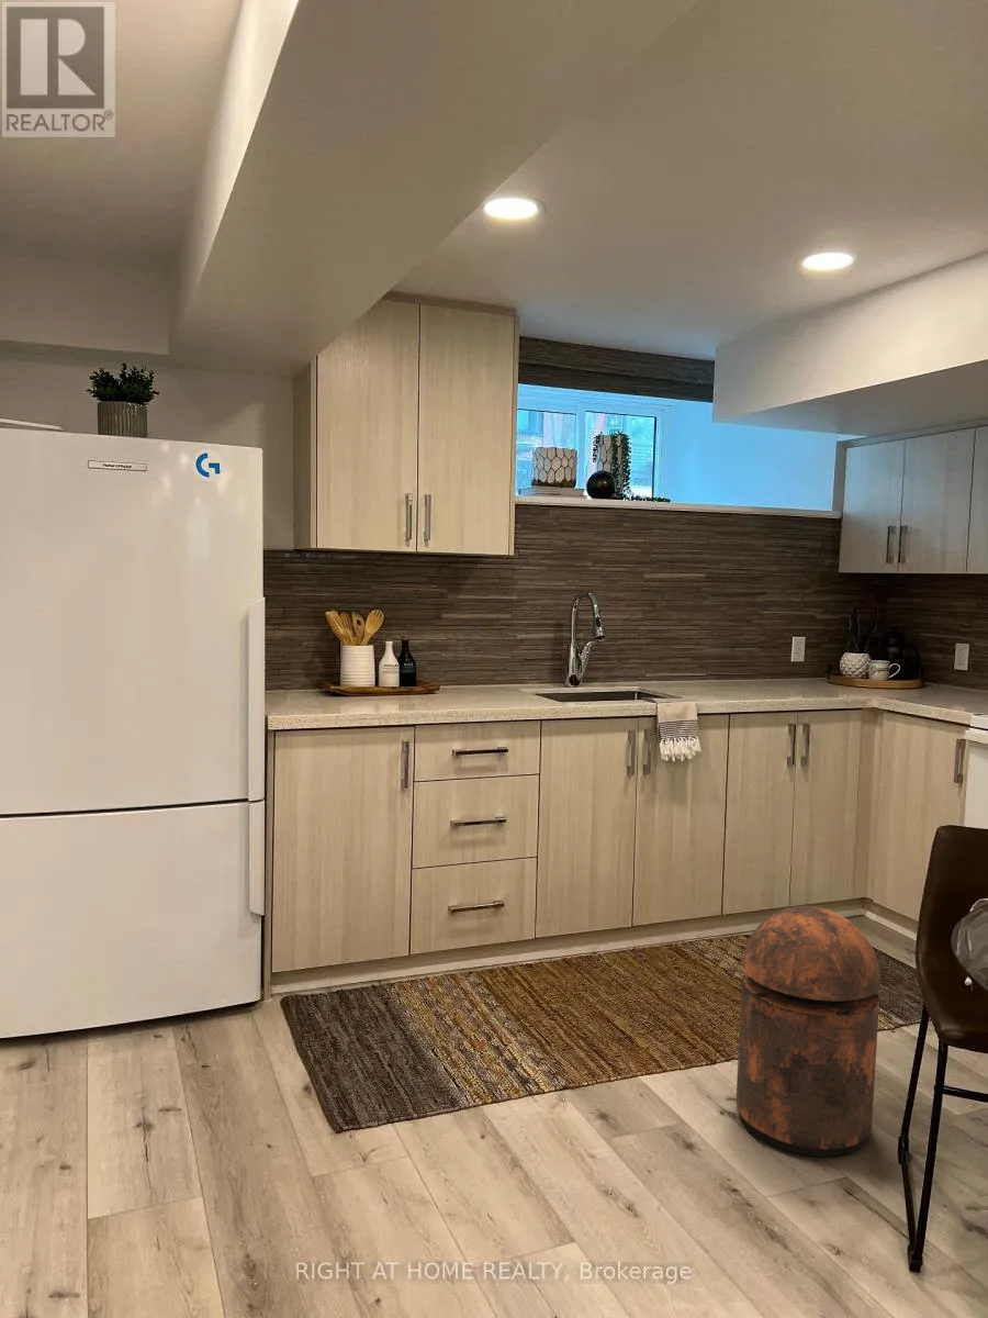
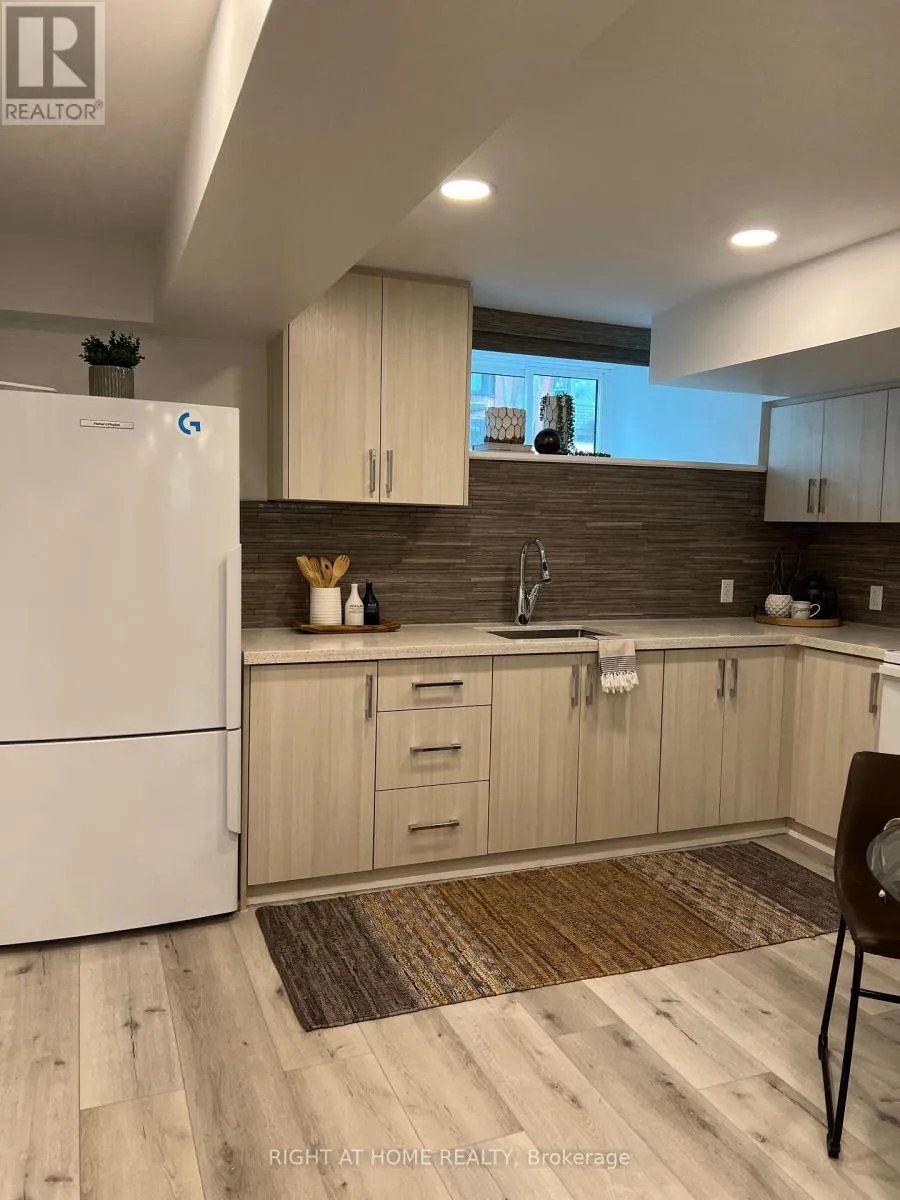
- trash can (807, 1016)
